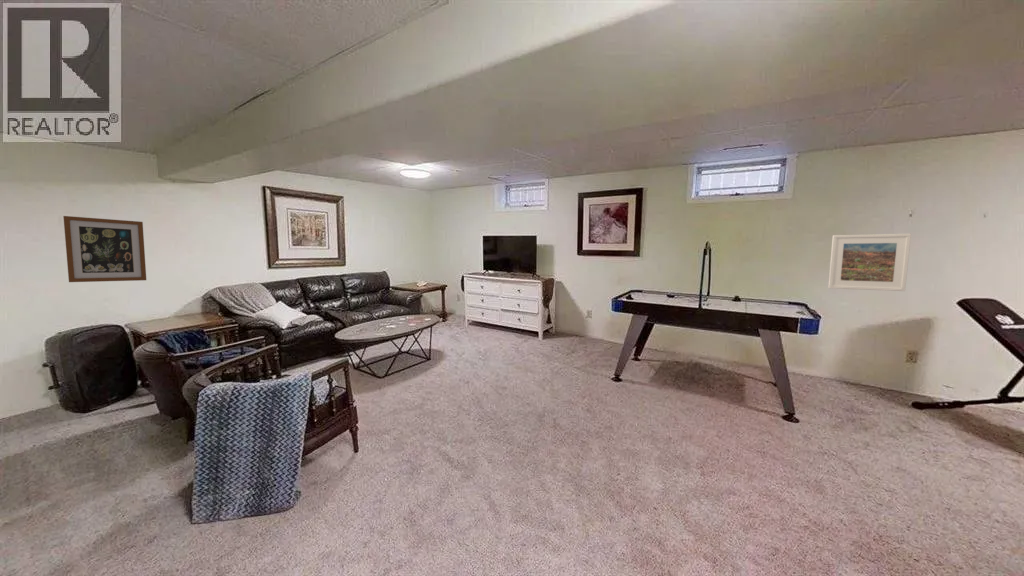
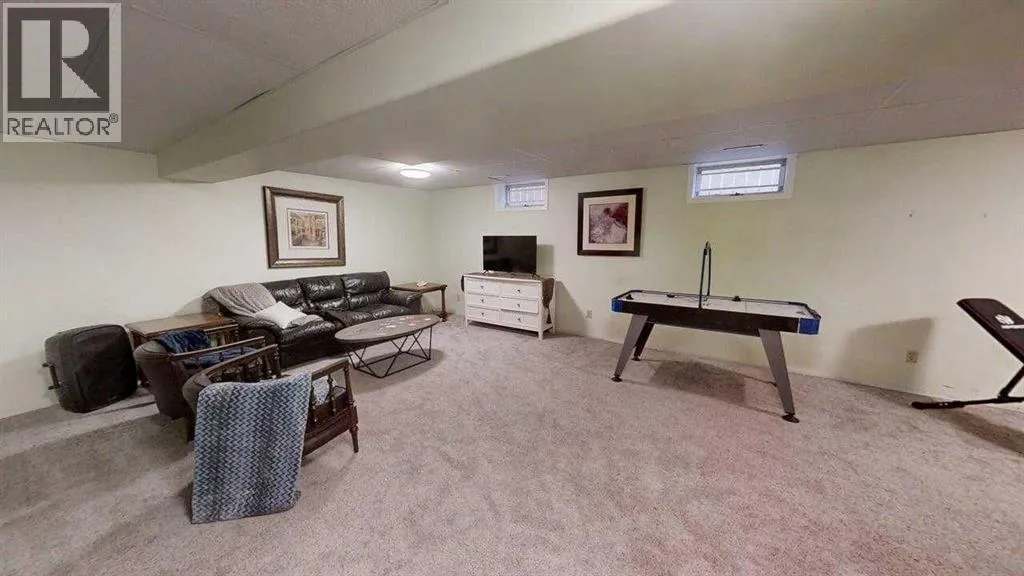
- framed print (867, 262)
- wall art (107, 250)
